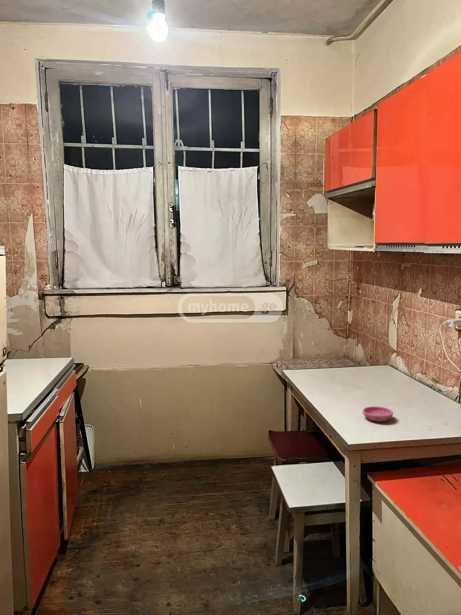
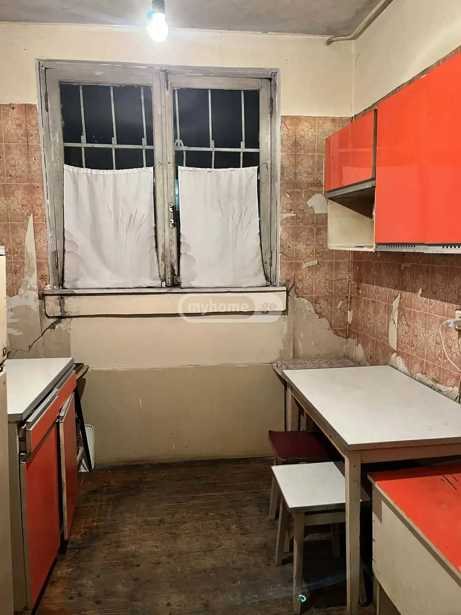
- saucer (377, 414)
